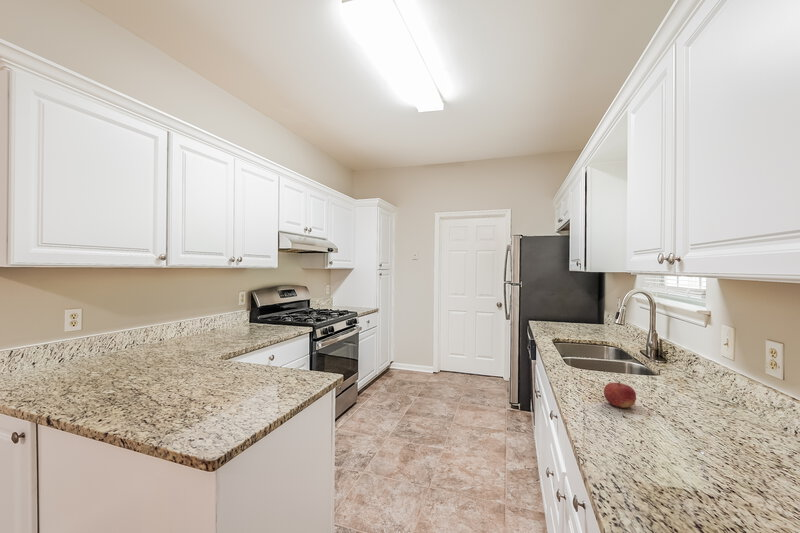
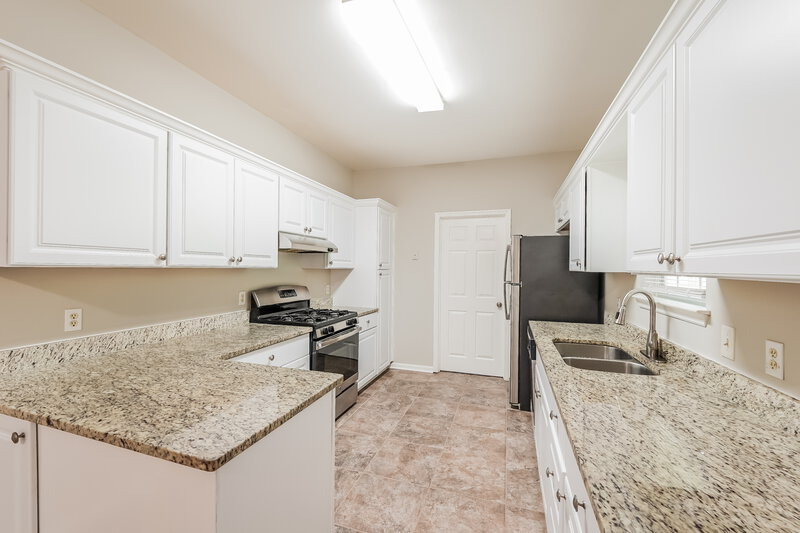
- fruit (619, 393)
